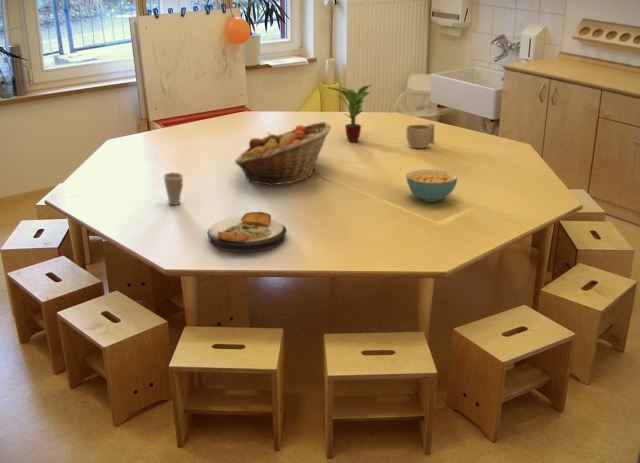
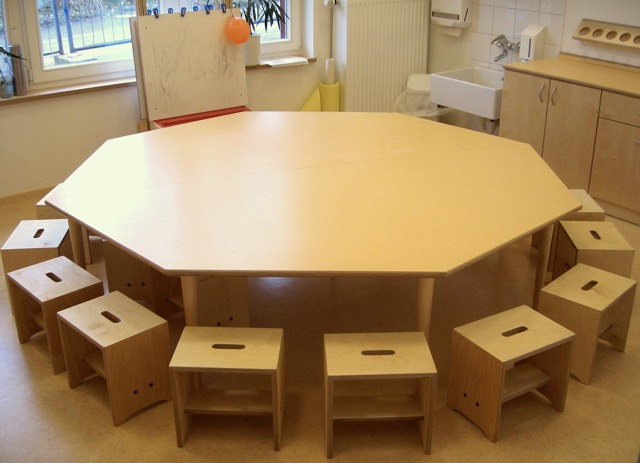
- cup (422, 135)
- cereal bowl (431, 187)
- potted plant (349, 112)
- cup (174, 189)
- fruit basket (284, 151)
- plate (247, 230)
